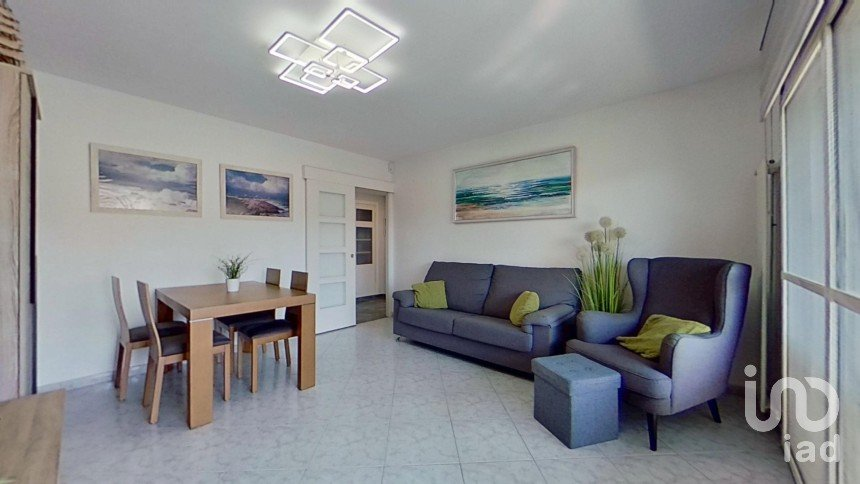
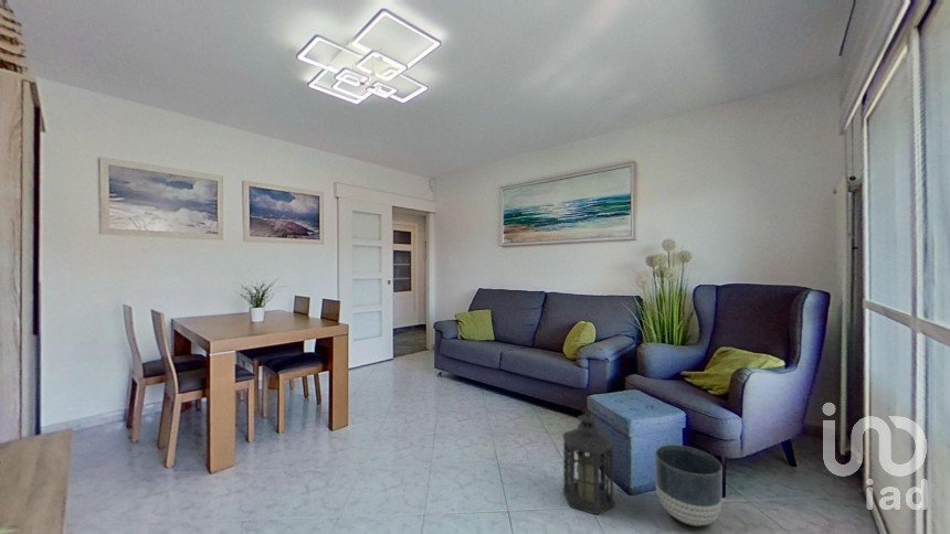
+ lantern (588, 452)
+ planter (687, 488)
